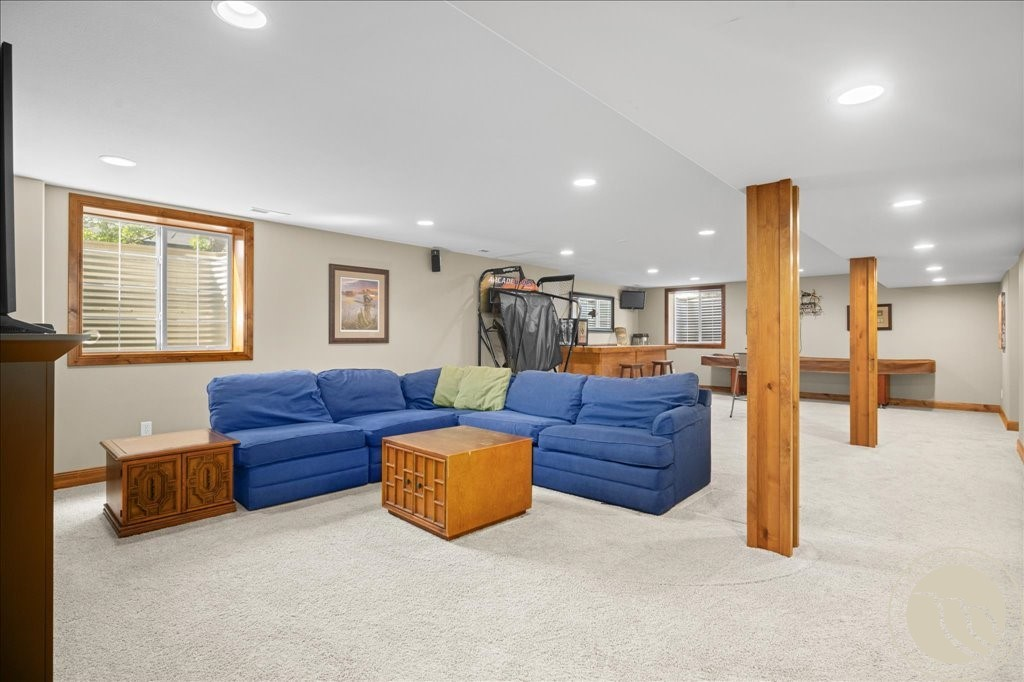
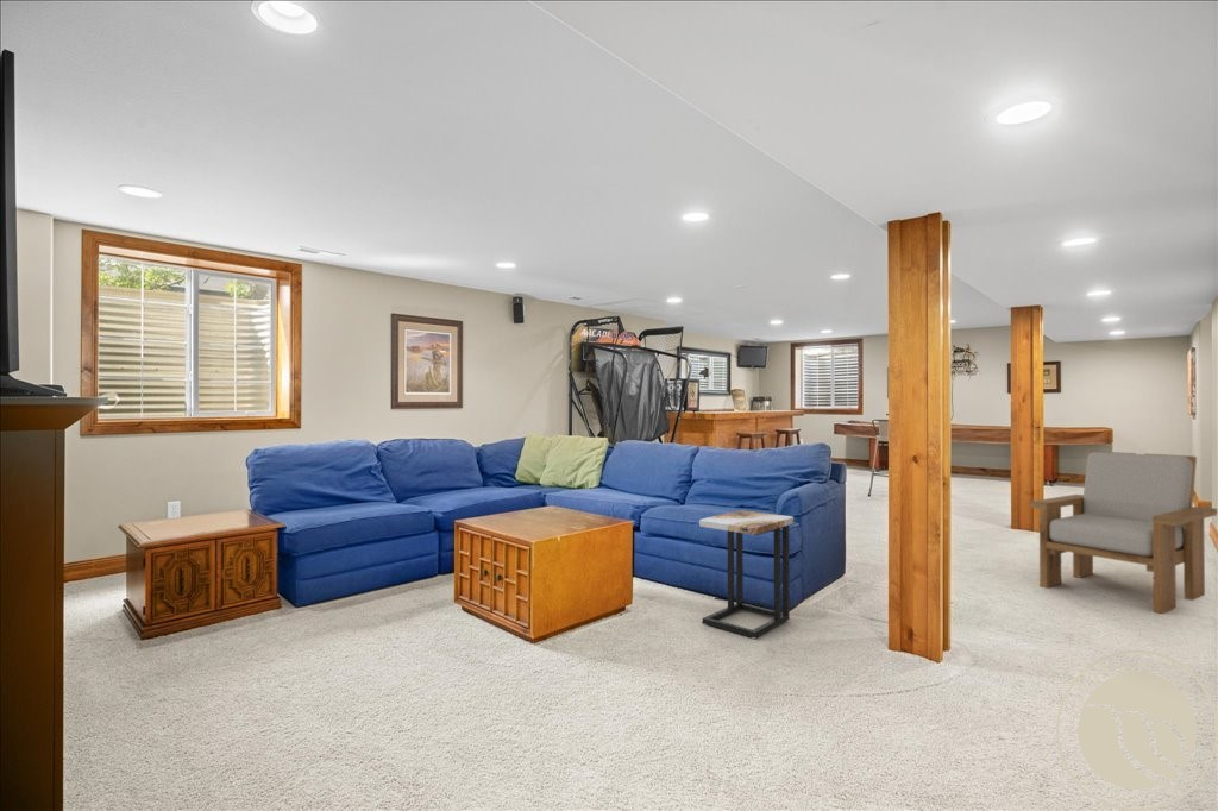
+ side table (742, 570)
+ armchair (1120, 522)
